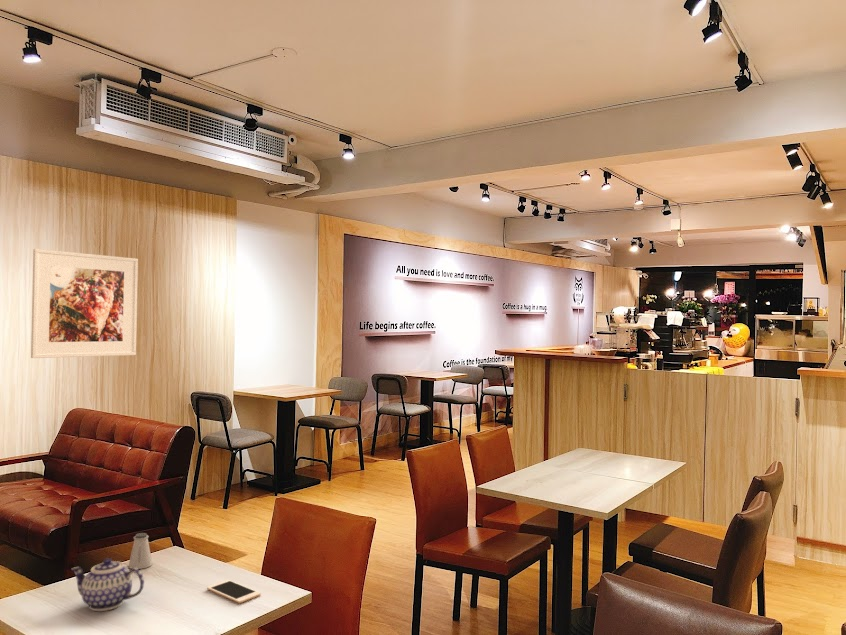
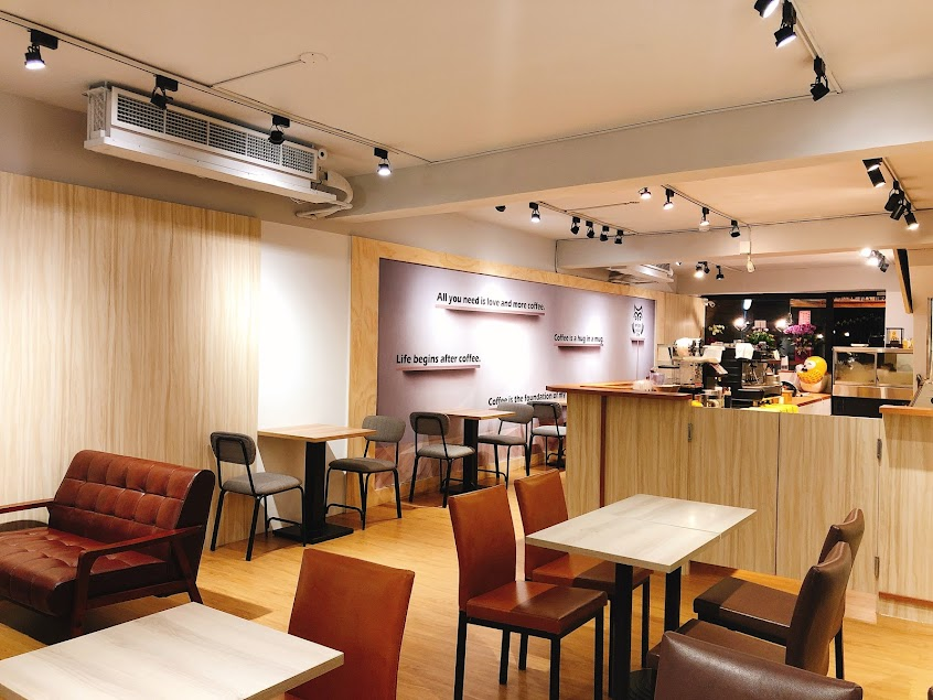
- saltshaker (140, 549)
- cell phone (233, 591)
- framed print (87, 305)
- teapot (107, 581)
